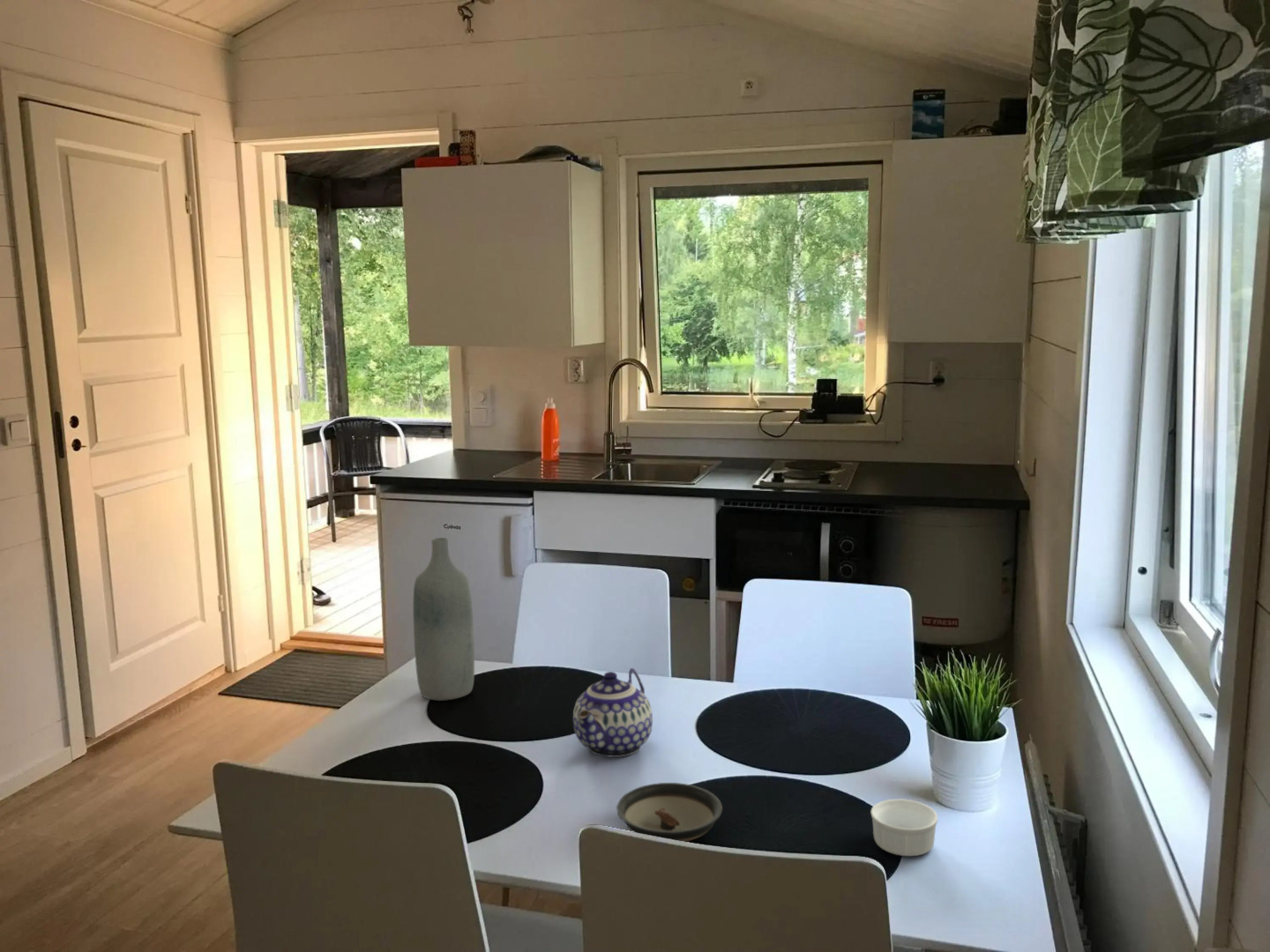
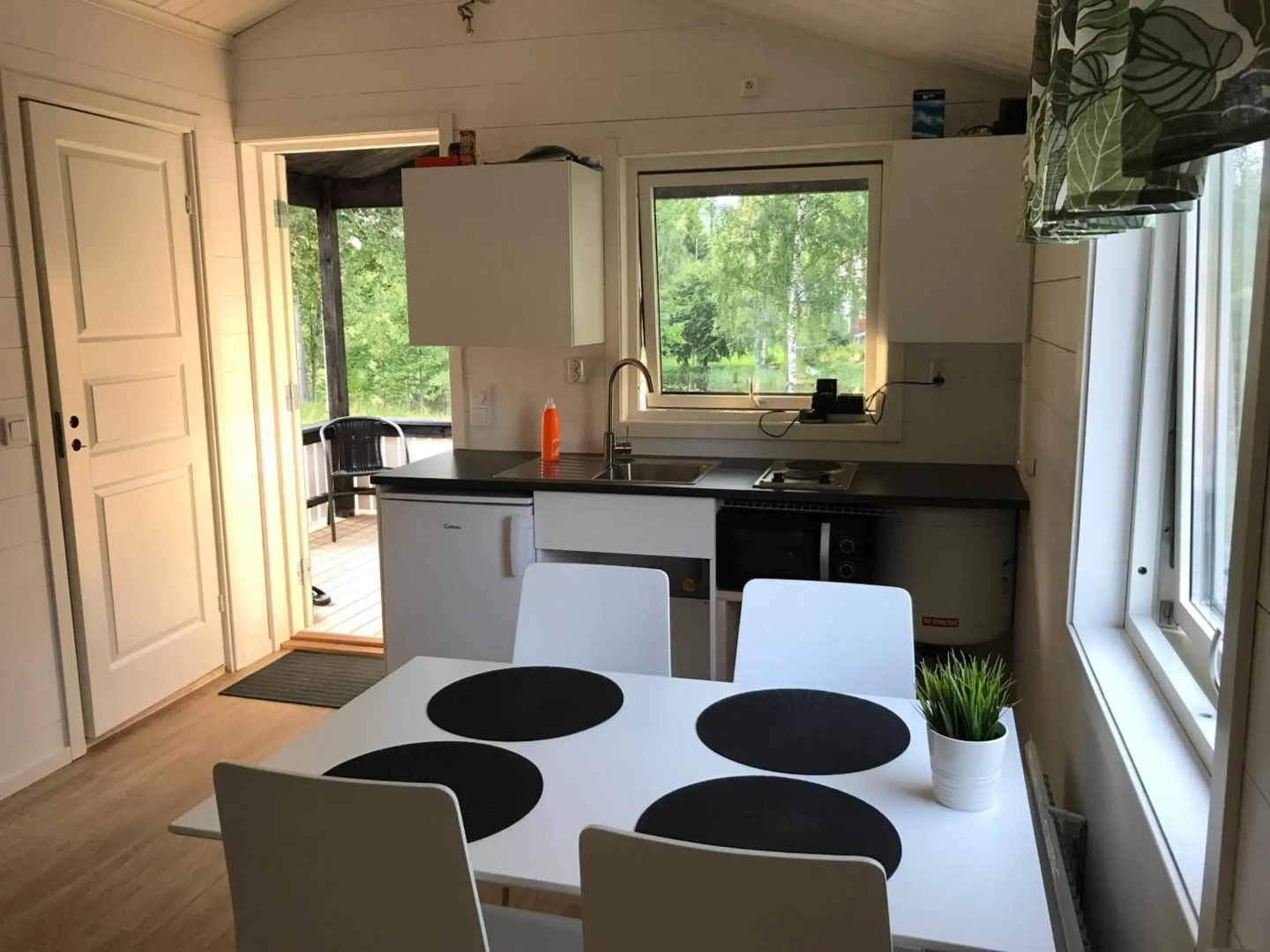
- ramekin (903, 828)
- bottle (443, 616)
- teapot (613, 709)
- saucer (669, 818)
